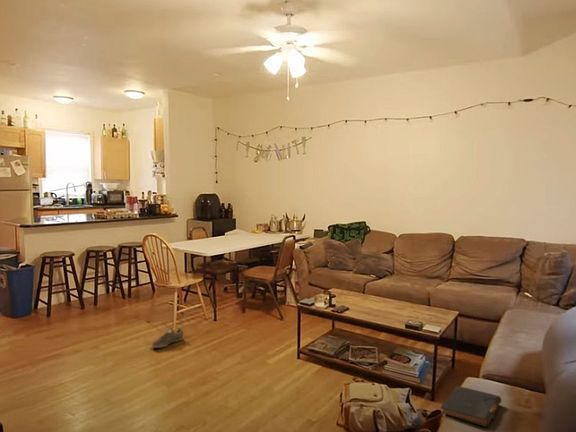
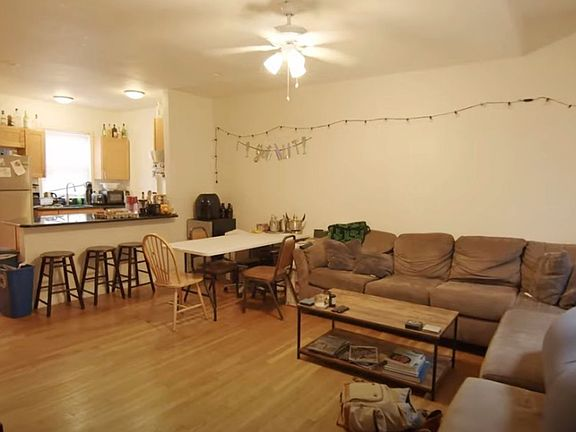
- book (471, 404)
- sneaker (167, 336)
